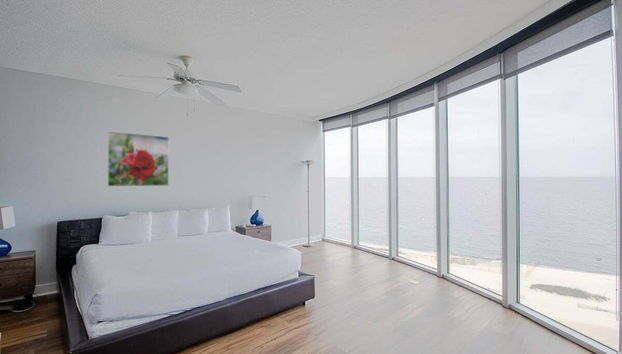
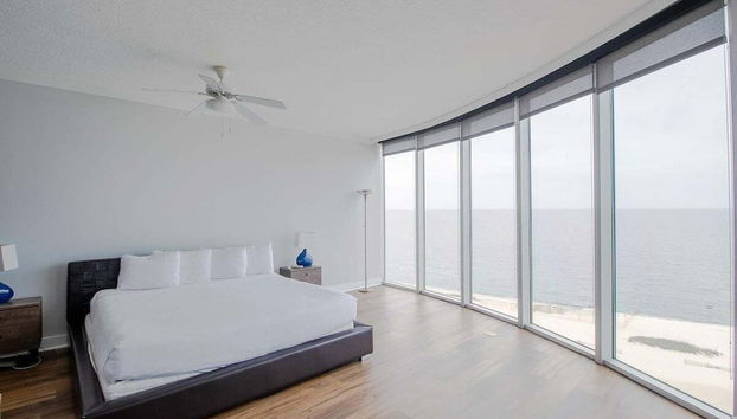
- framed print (140, 160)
